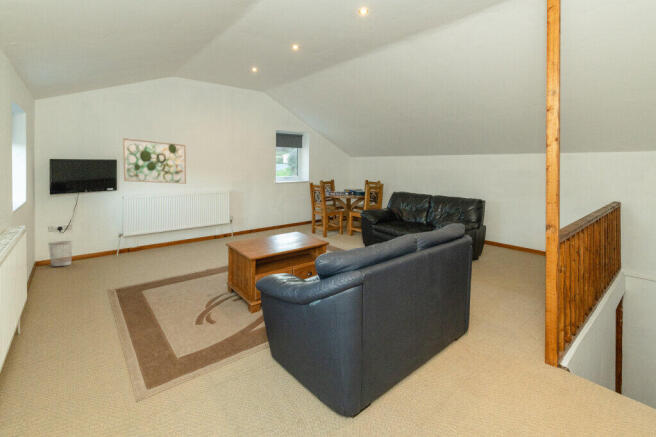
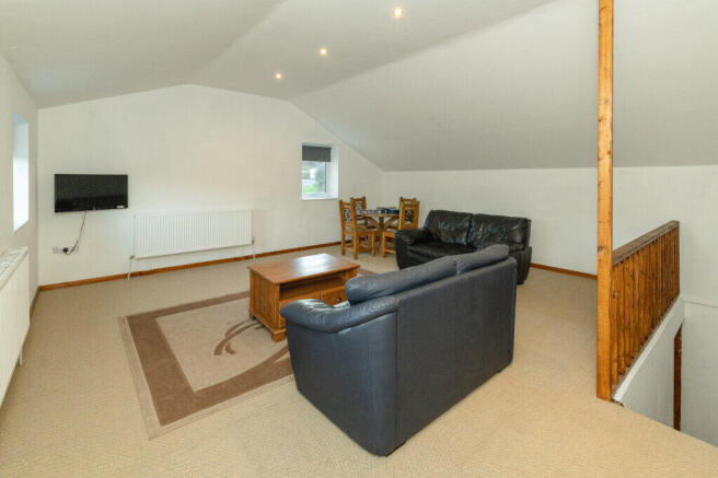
- wall art (156, 162)
- wastebasket (61, 253)
